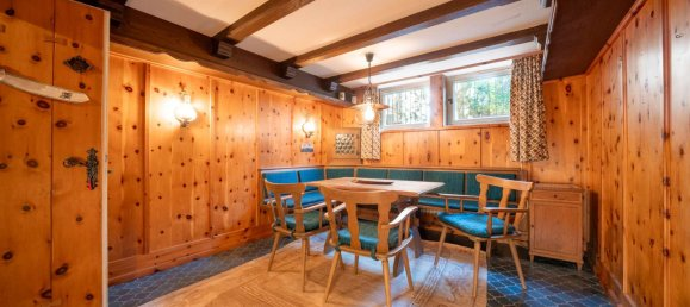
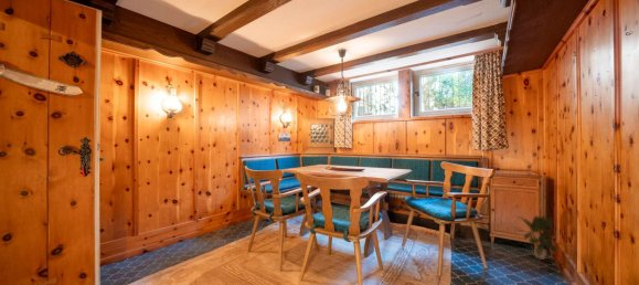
+ potted plant (535, 236)
